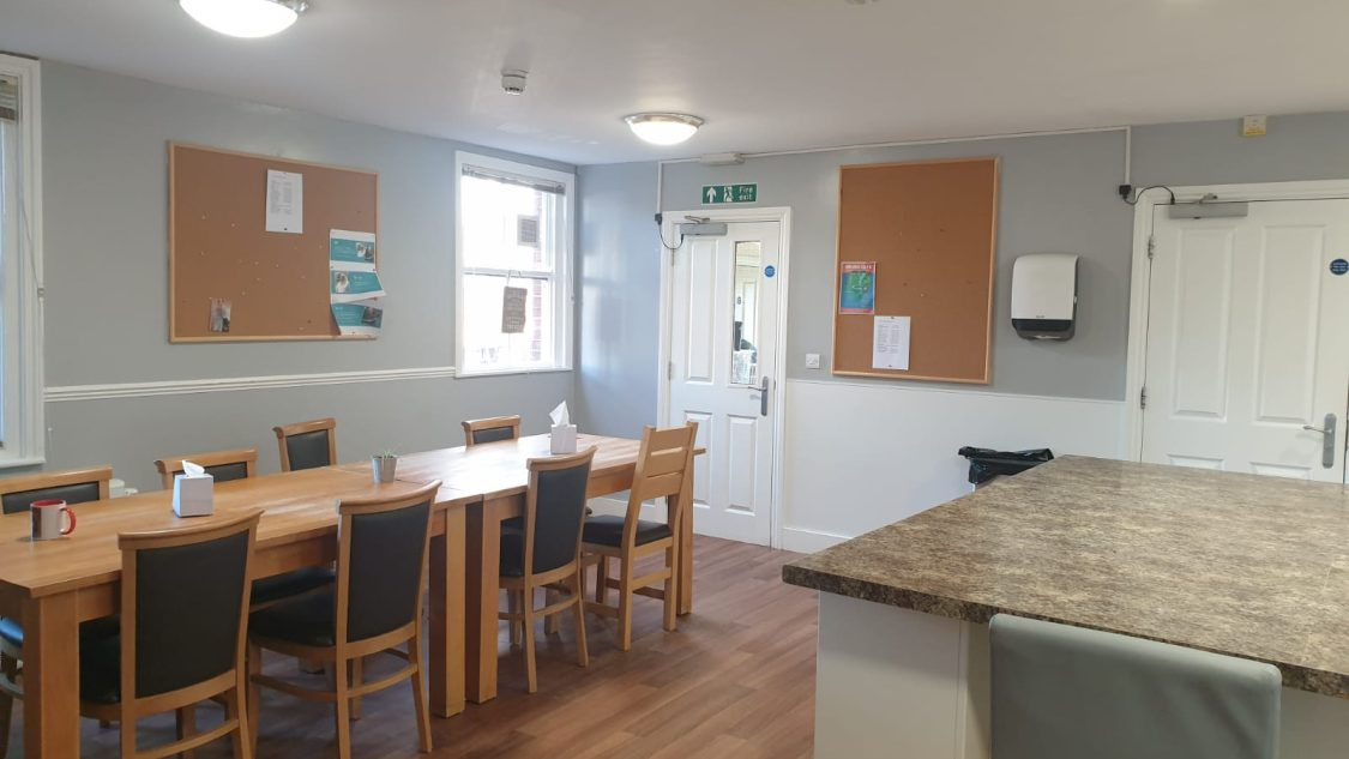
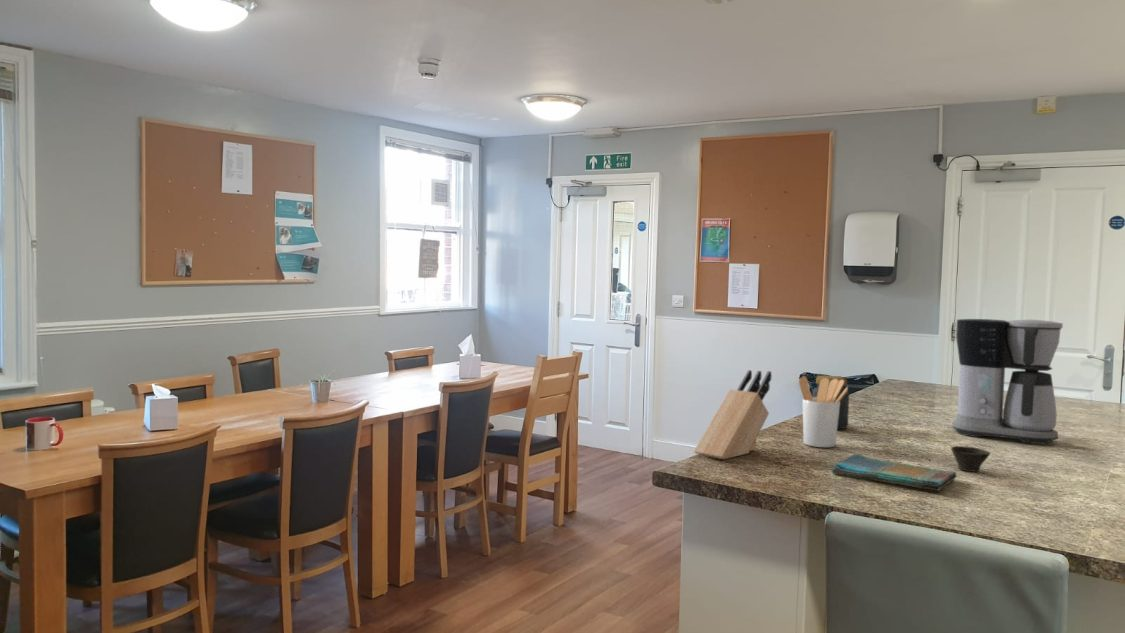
+ cup (970, 459)
+ jar (835, 399)
+ coffee maker (1004, 377)
+ dish towel (893, 471)
+ utensil holder (823, 410)
+ knife block (736, 411)
